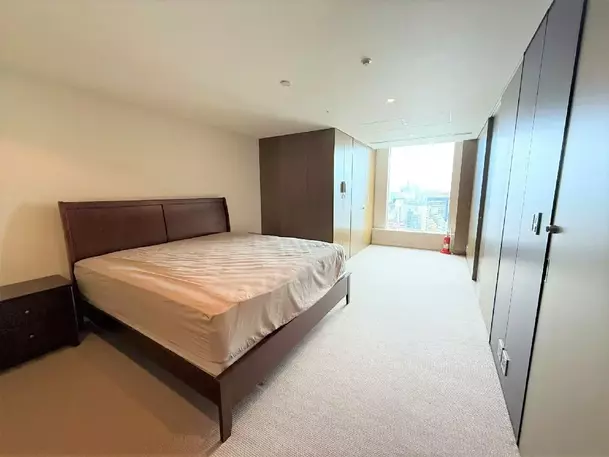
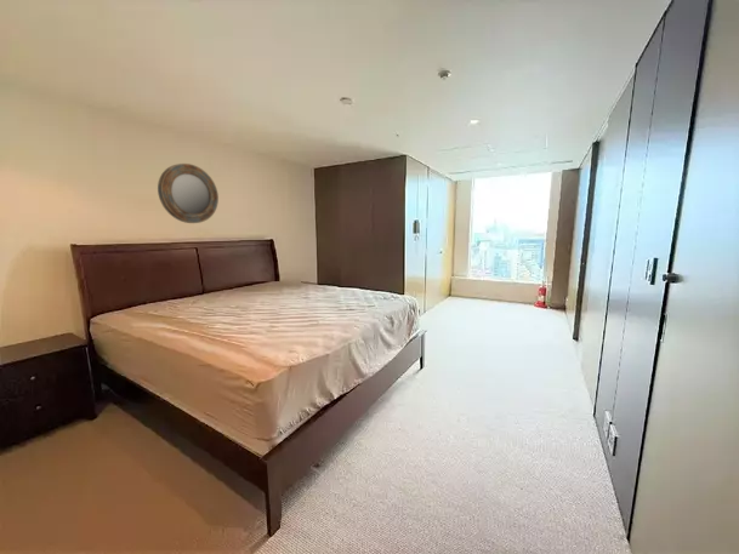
+ home mirror (189, 194)
